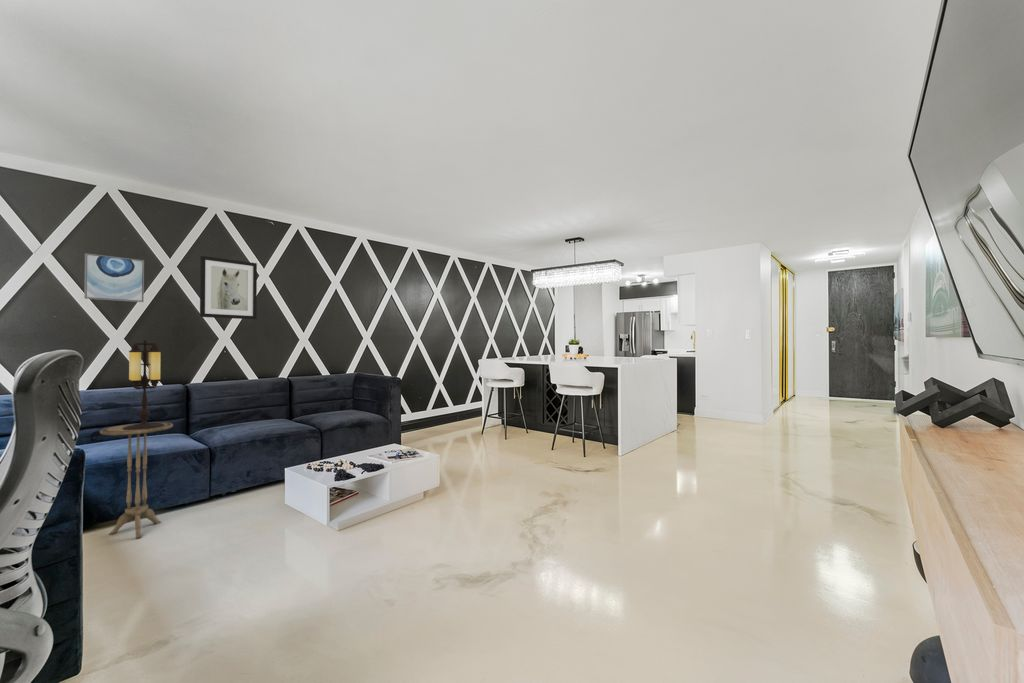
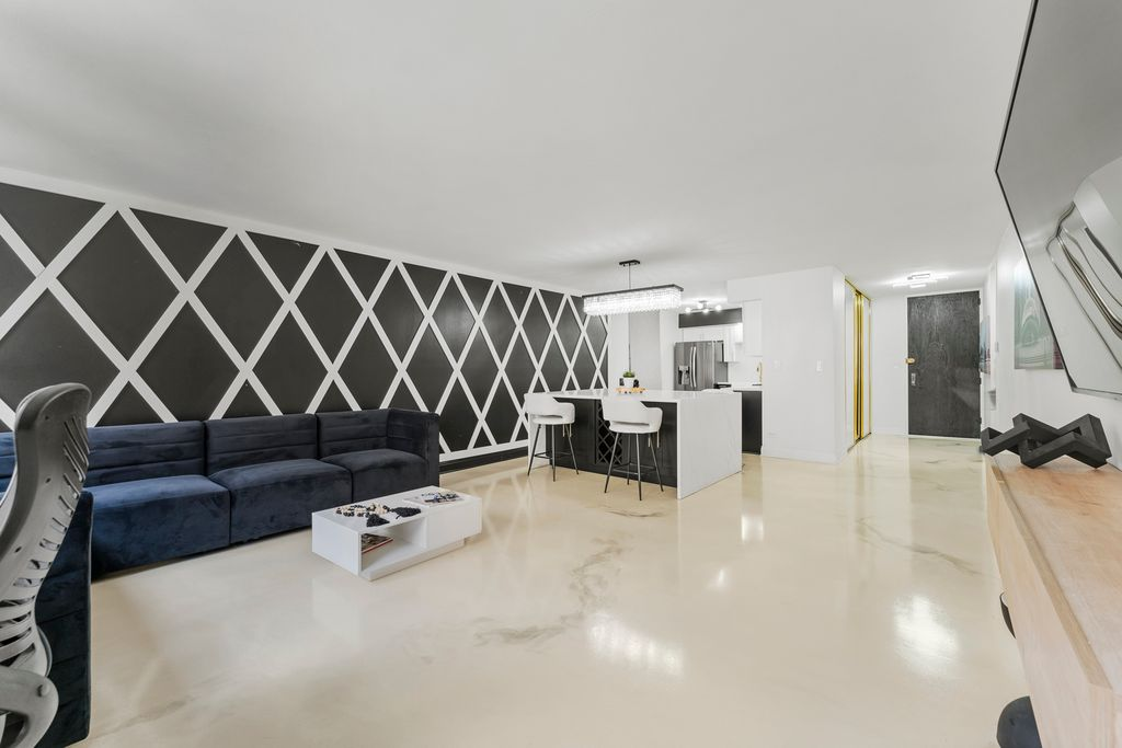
- wall art (229, 289)
- wall art (115, 278)
- table lamp (144, 382)
- side table (137, 478)
